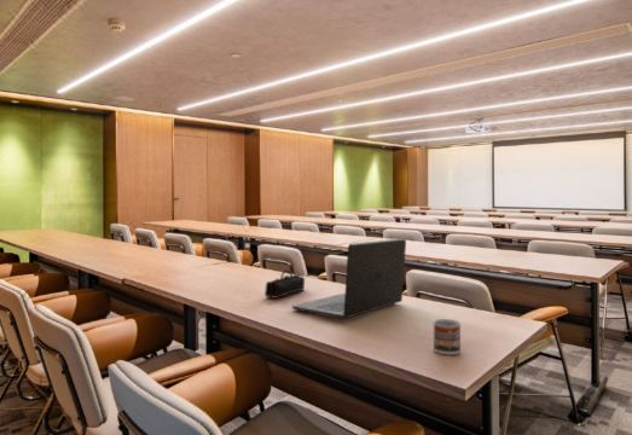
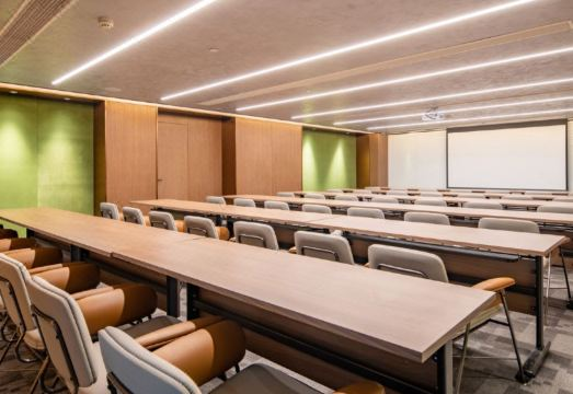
- pencil case (285, 282)
- laptop (349, 273)
- cup (448, 335)
